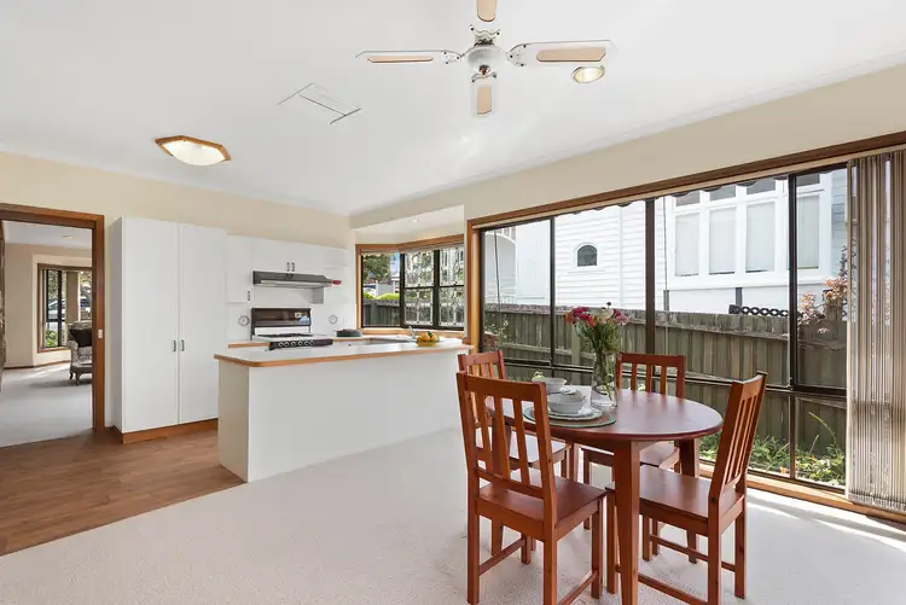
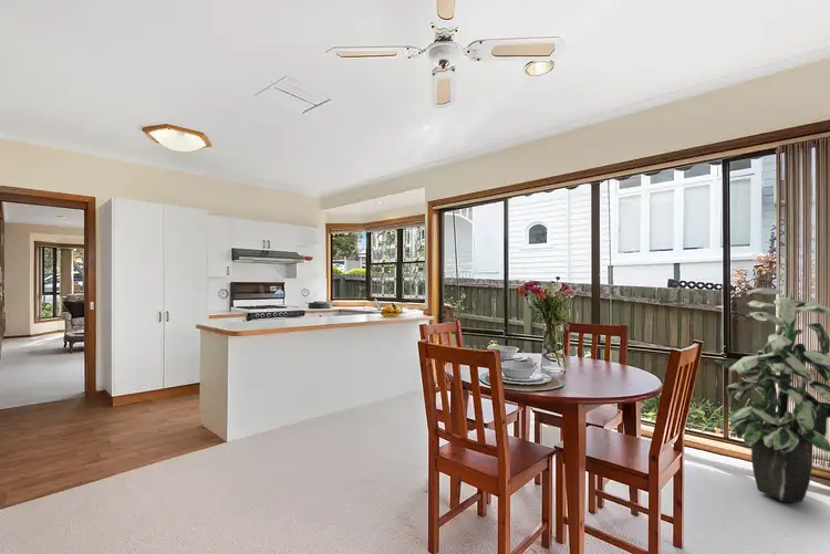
+ indoor plant (779, 390)
